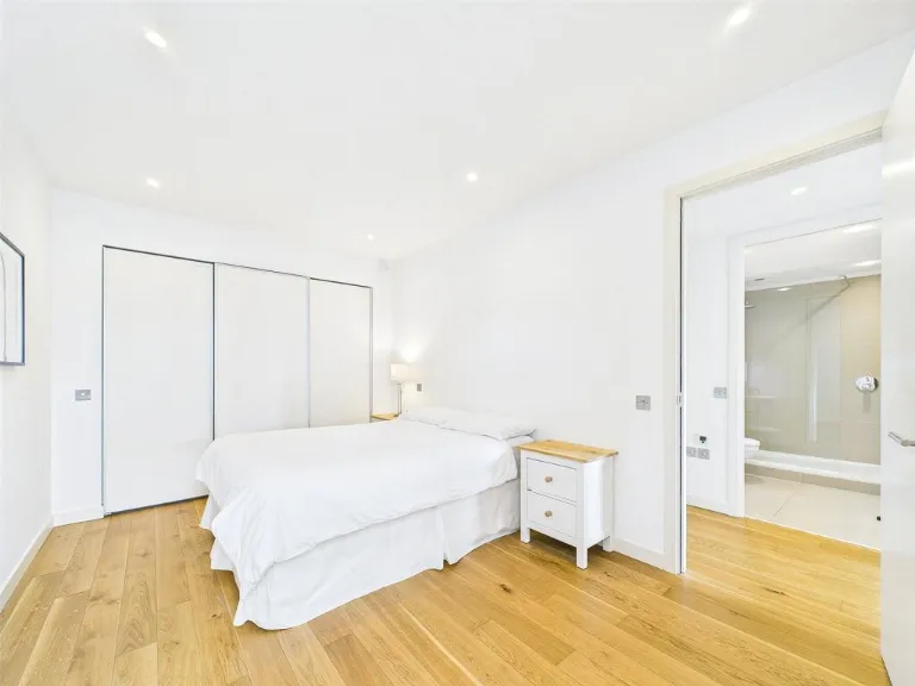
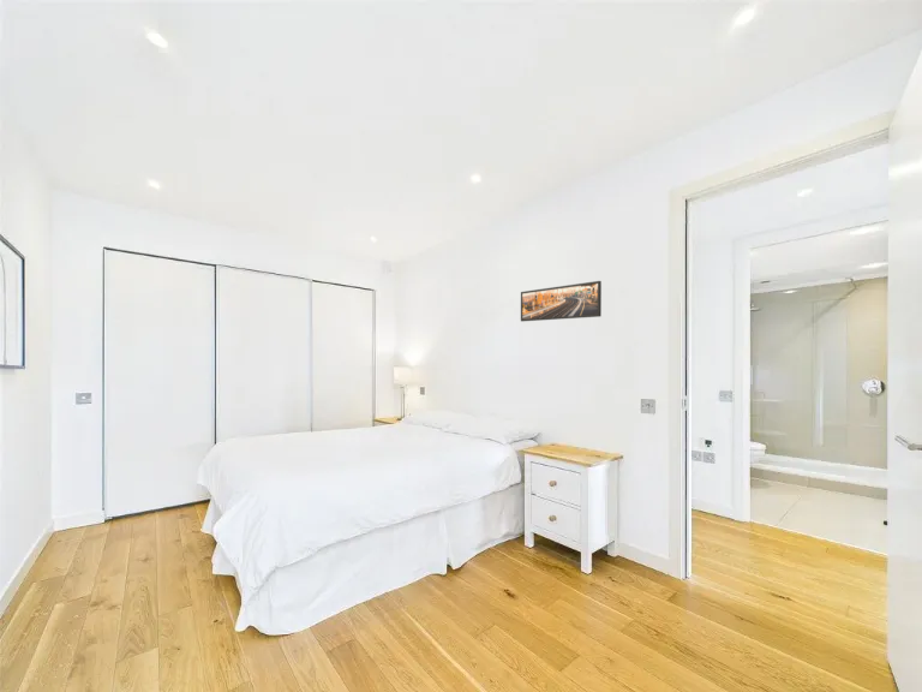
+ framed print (557, 303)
